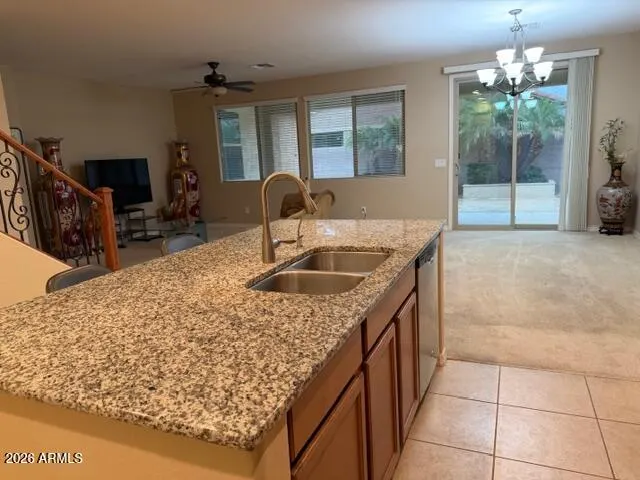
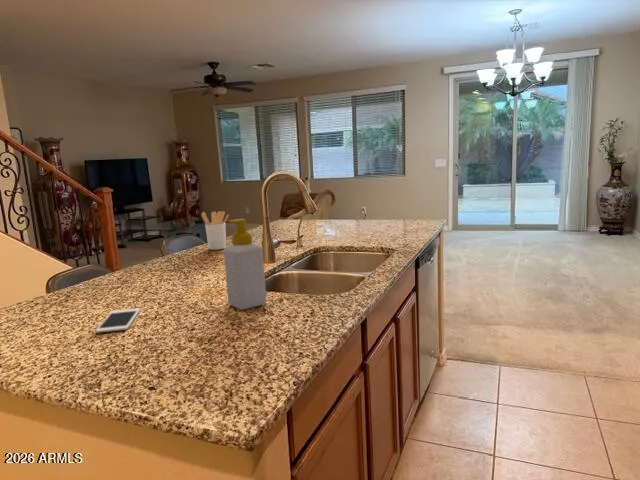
+ cell phone (119, 319)
+ utensil holder (216, 229)
+ soap bottle (244, 262)
